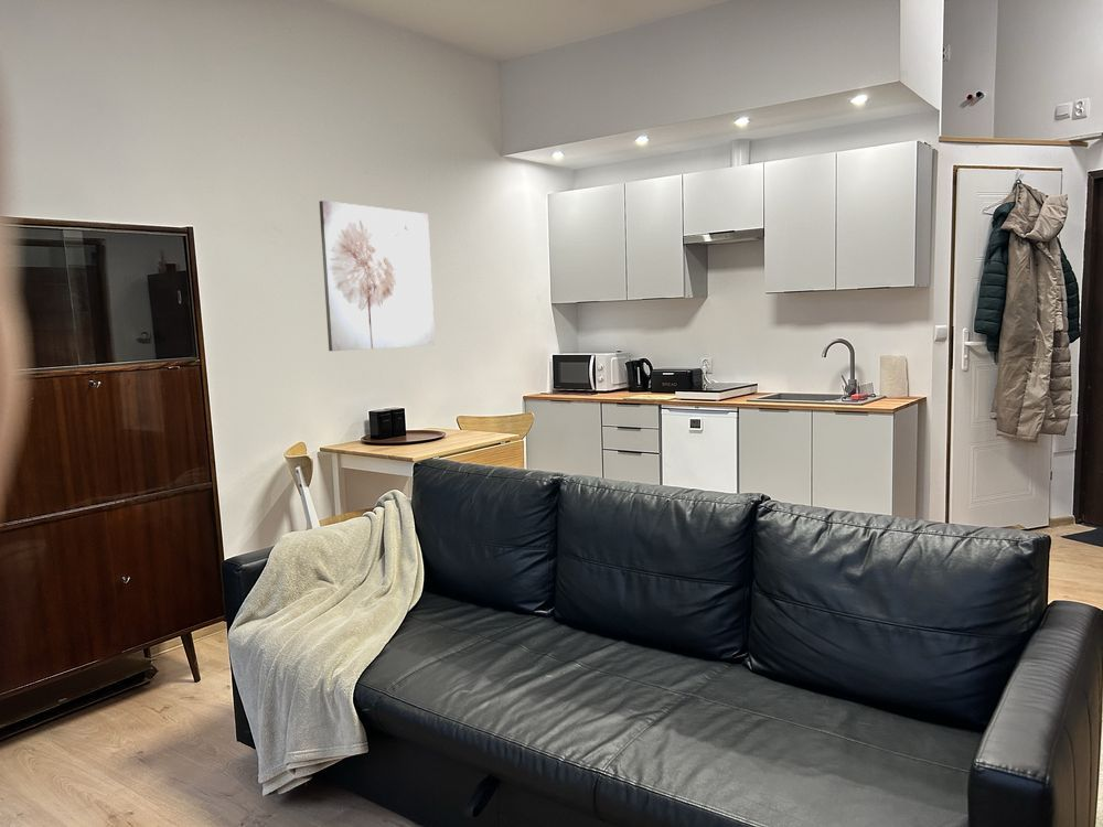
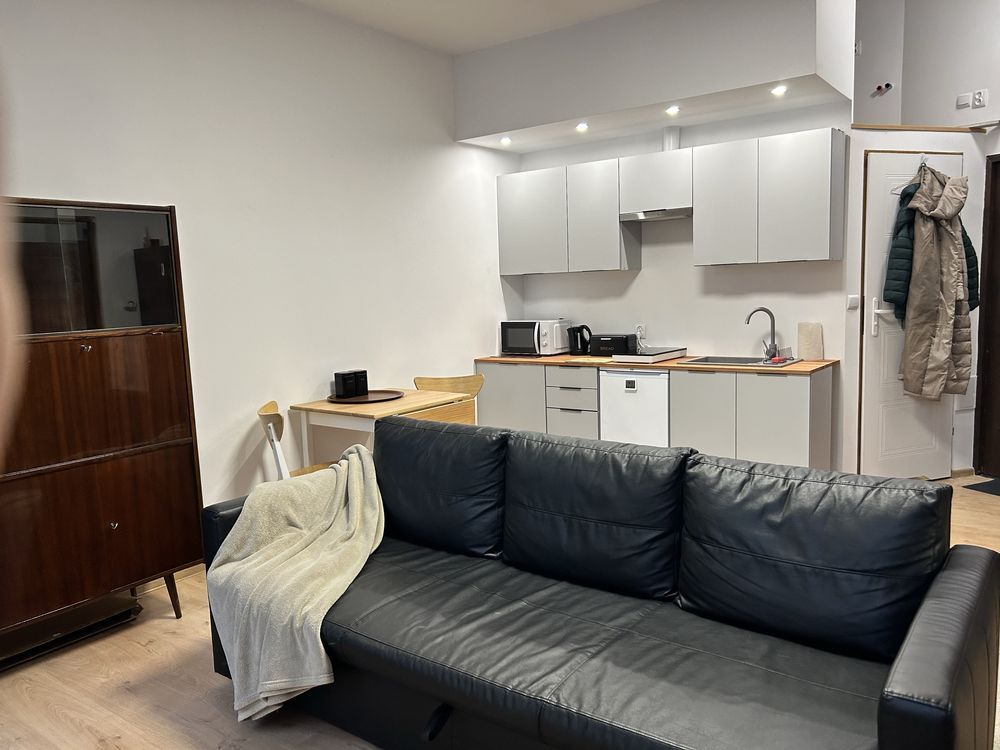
- wall art (381, 278)
